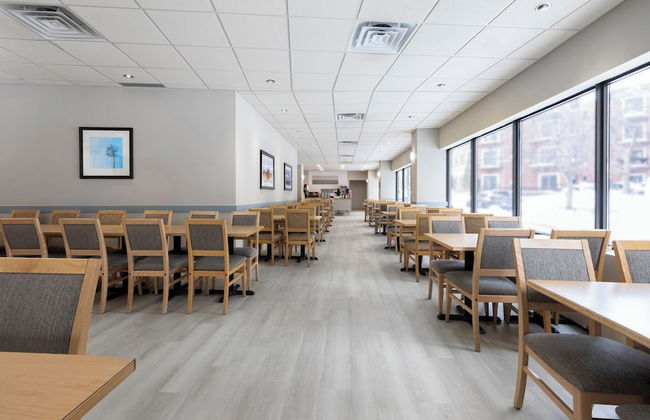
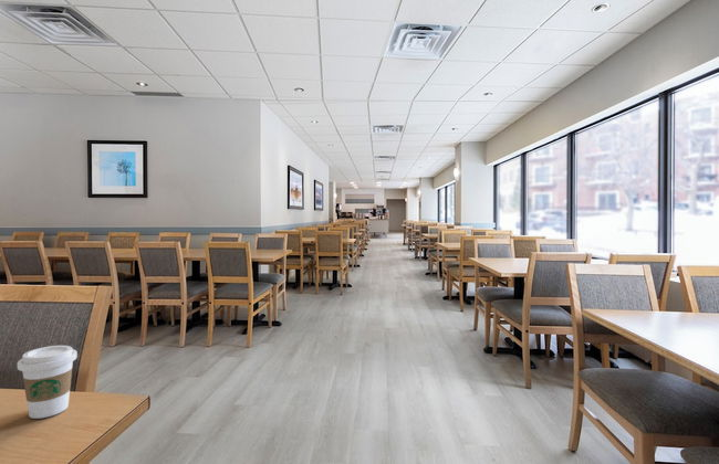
+ coffee cup (49, 380)
